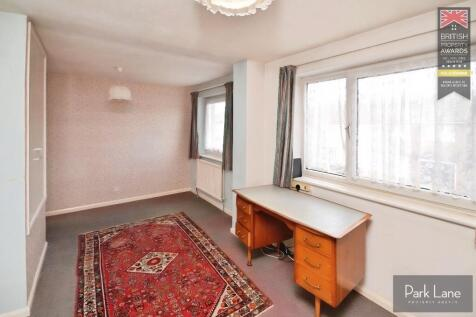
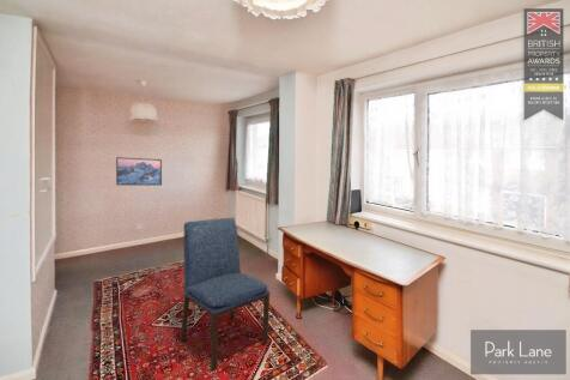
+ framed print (139, 171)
+ dining chair (224, 282)
